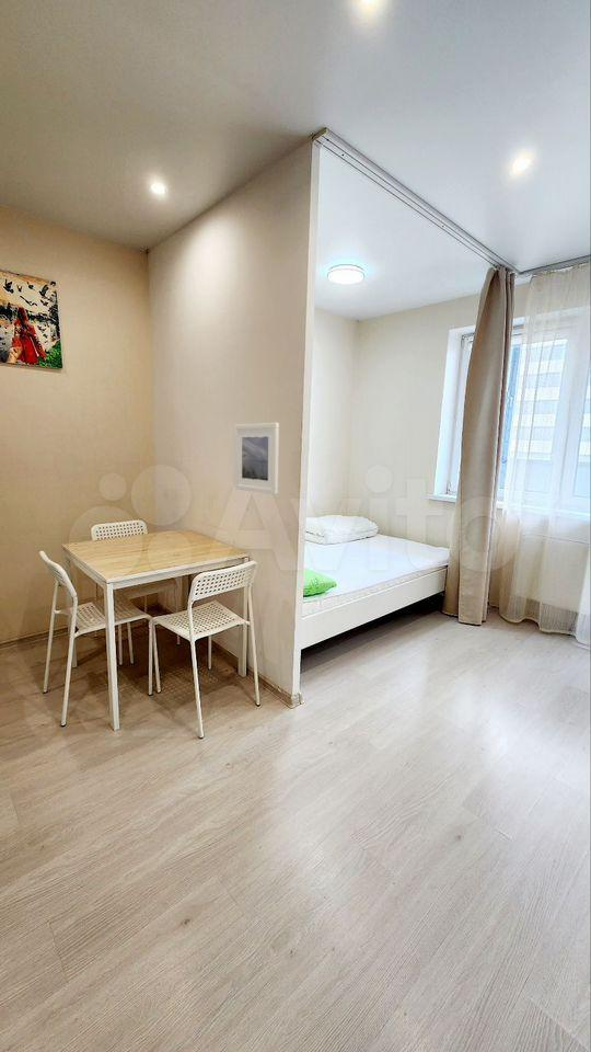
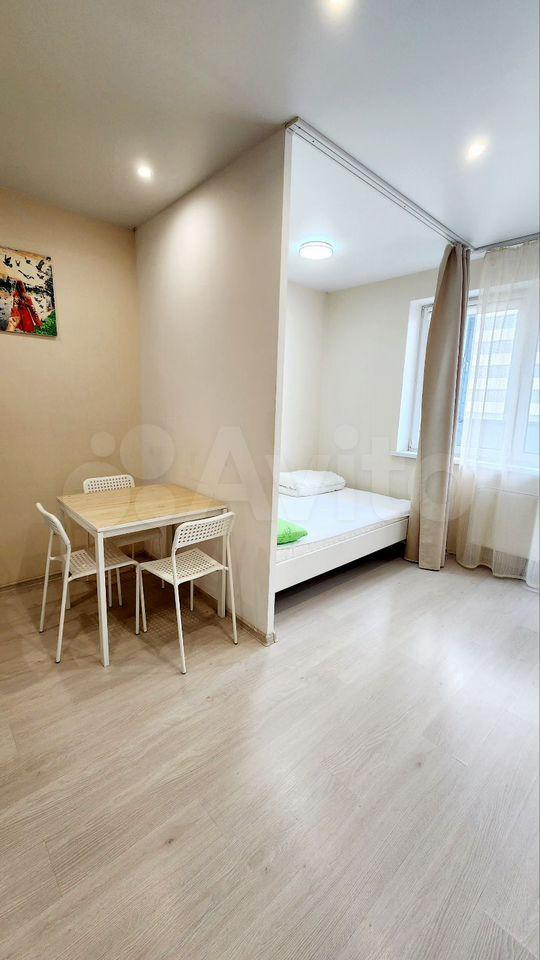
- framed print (255, 458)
